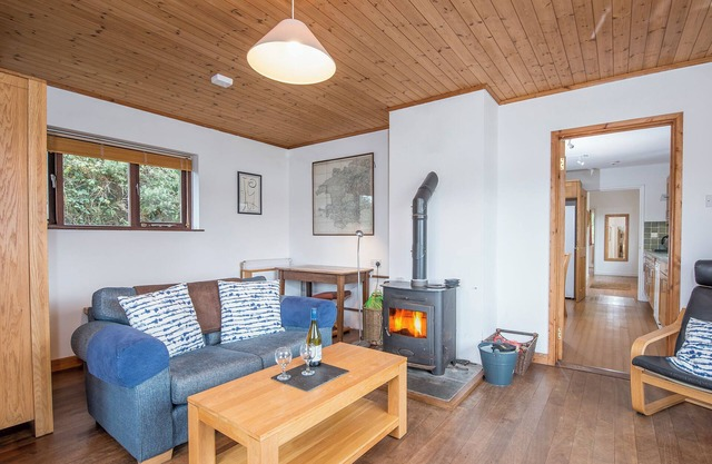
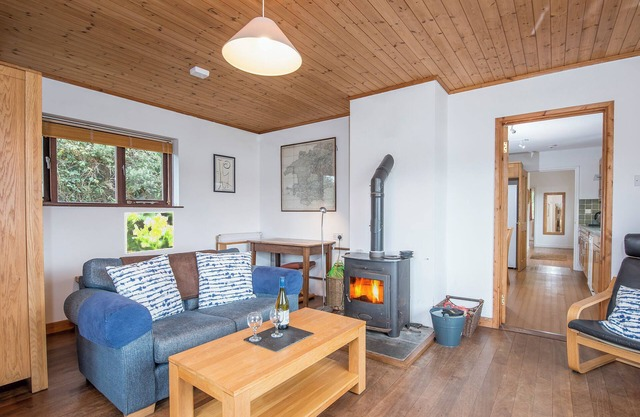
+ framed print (150, 231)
